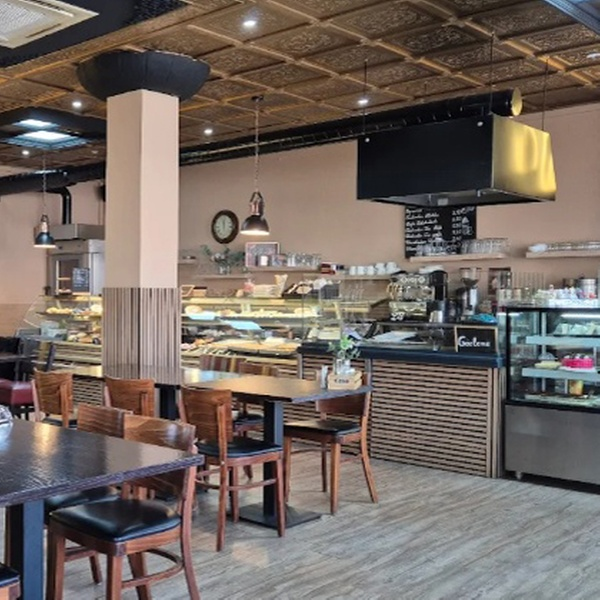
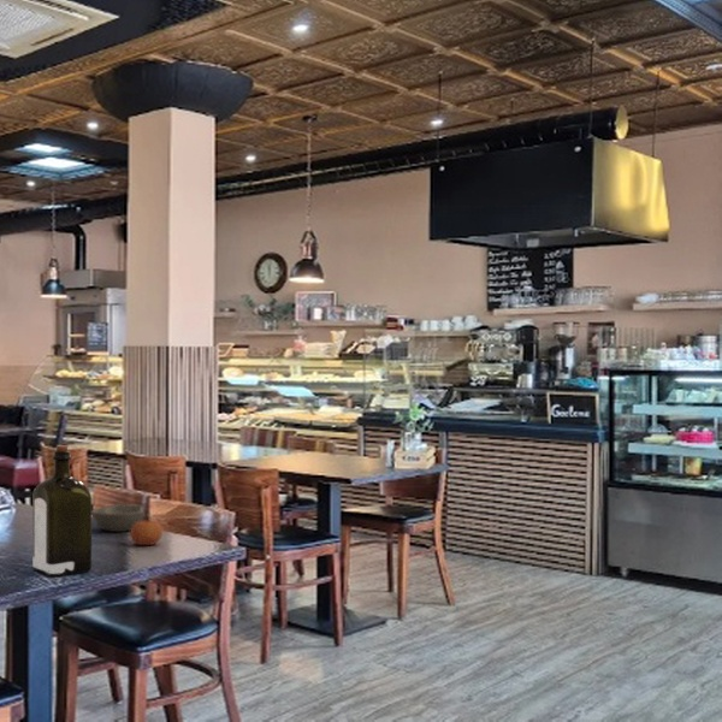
+ bowl (118, 519)
+ liquor (61, 507)
+ apple (146, 528)
